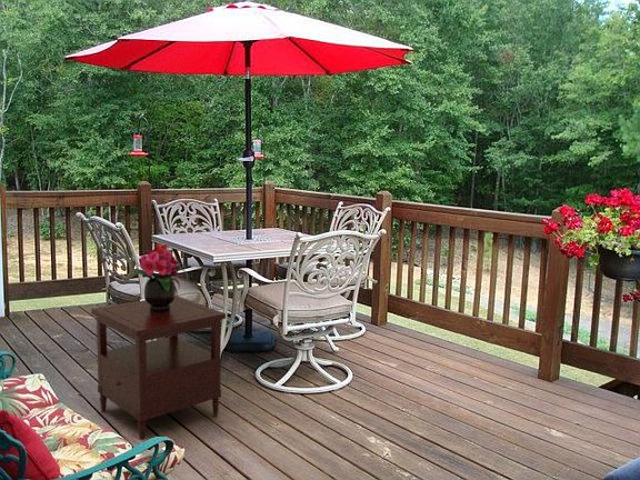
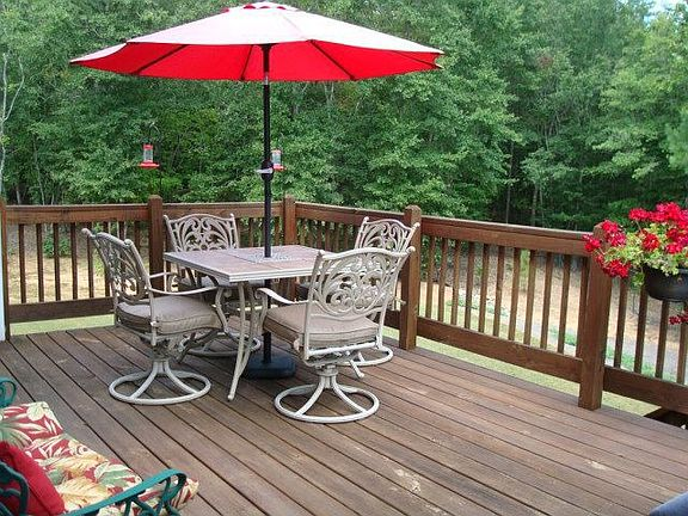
- potted flower (161, 274)
- side table (159, 362)
